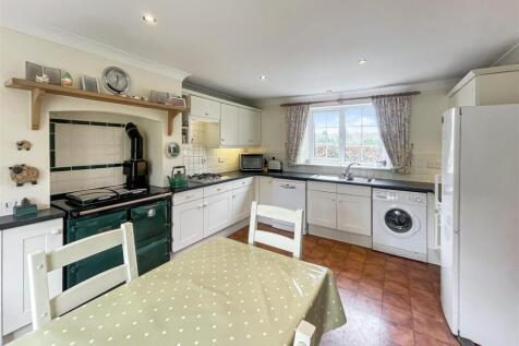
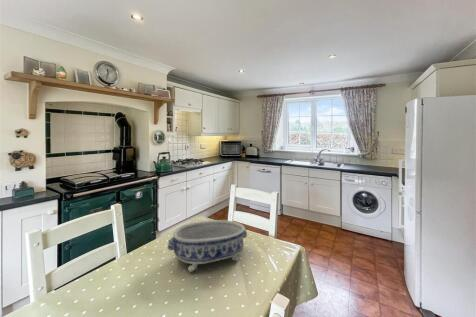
+ decorative bowl (210, 242)
